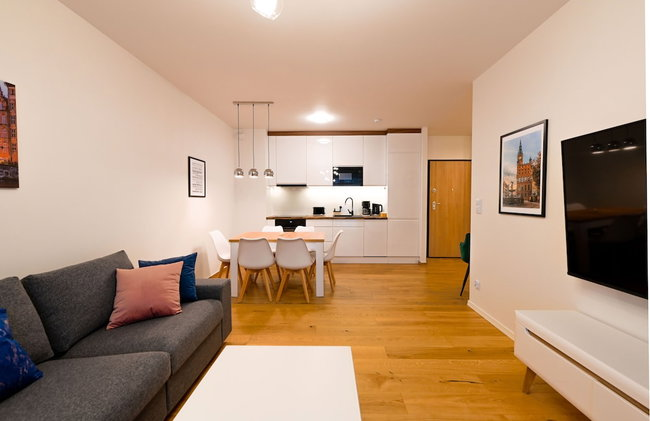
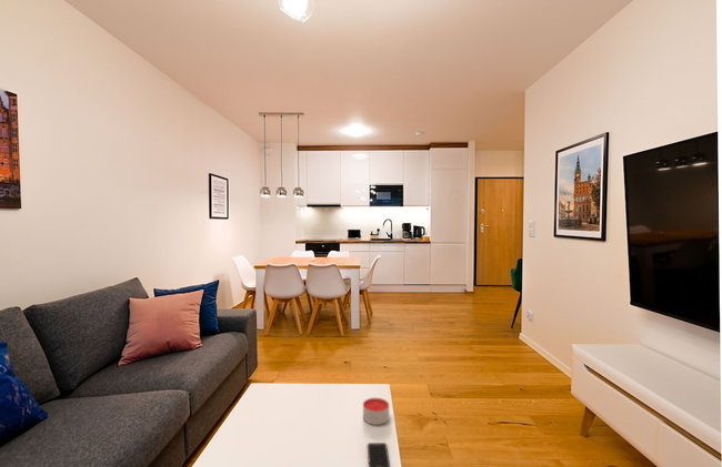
+ cell phone (378, 456)
+ candle (375, 409)
